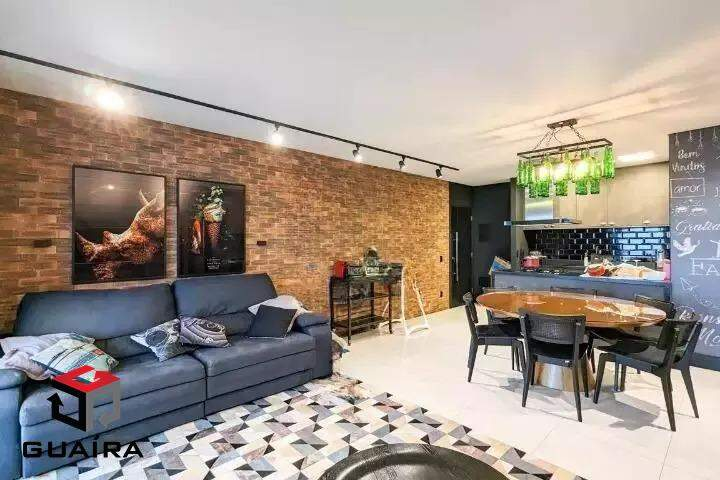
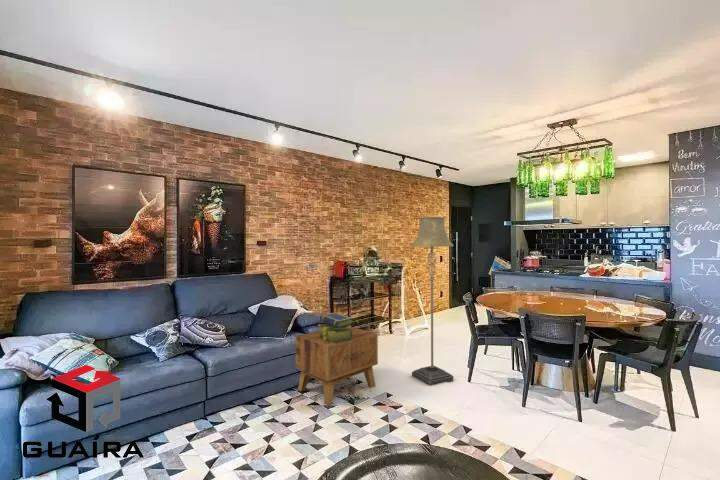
+ stack of books (336, 326)
+ side table (338, 361)
+ floor lamp (432, 298)
